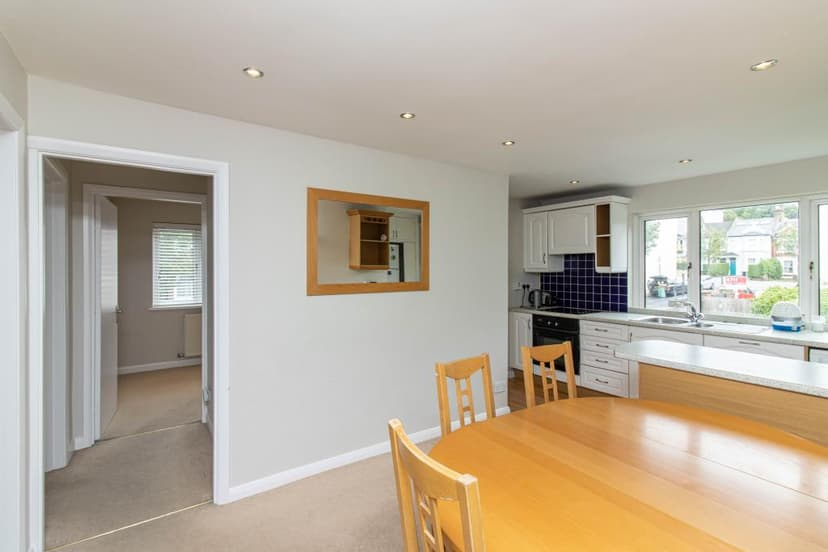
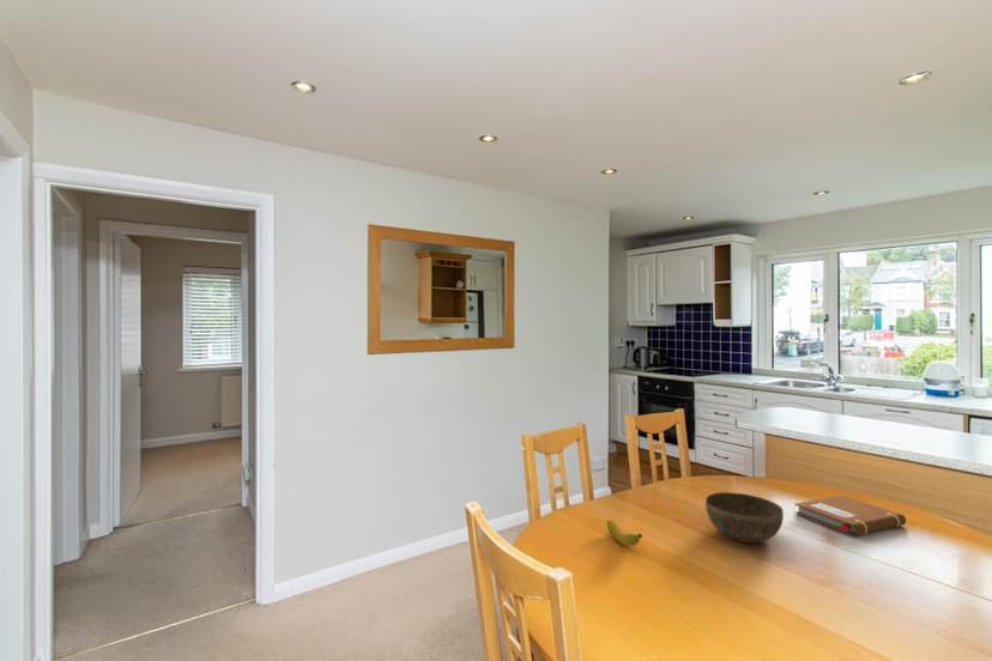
+ banana (623, 532)
+ bowl (743, 519)
+ notebook (847, 514)
